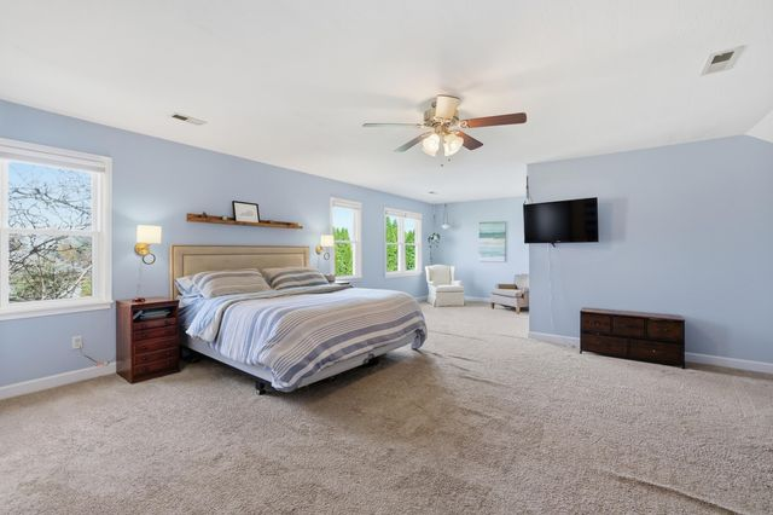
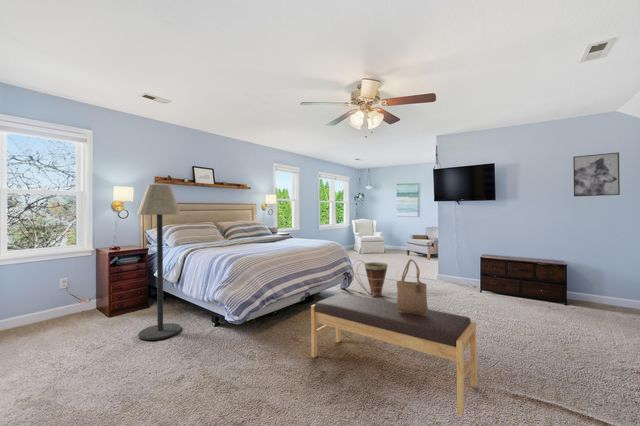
+ basket (369, 278)
+ bench (386, 339)
+ floor lamp (159, 258)
+ wall art (595, 175)
+ tote bag (411, 286)
